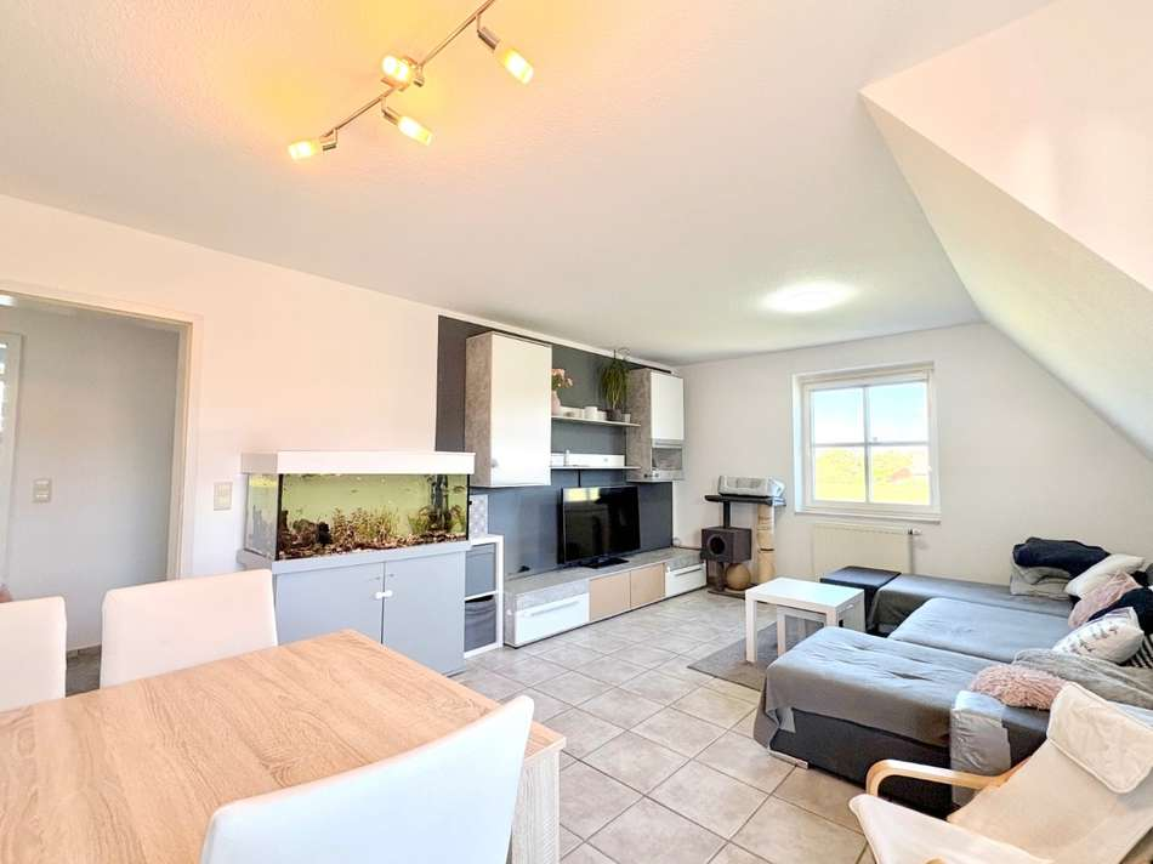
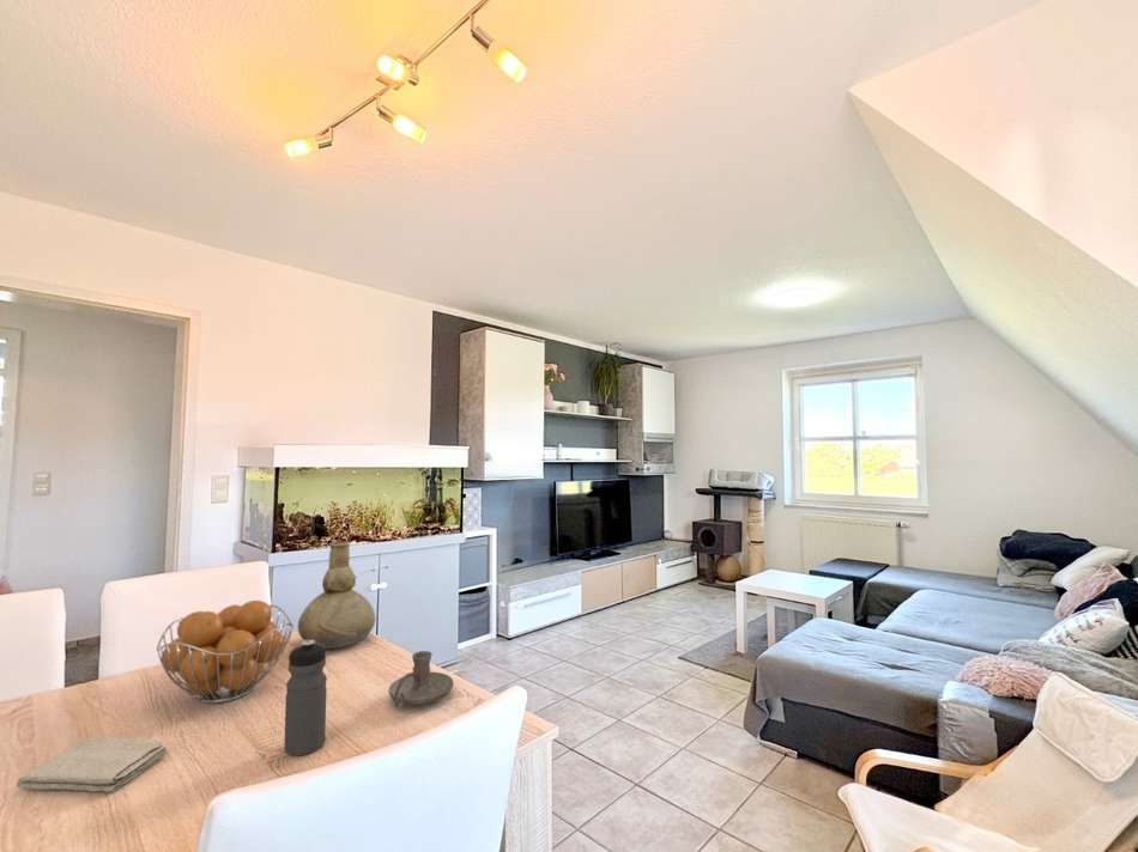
+ water bottle (305, 693)
+ candle holder (417, 677)
+ fruit basket (228, 647)
+ vase (338, 591)
+ washcloth (96, 762)
